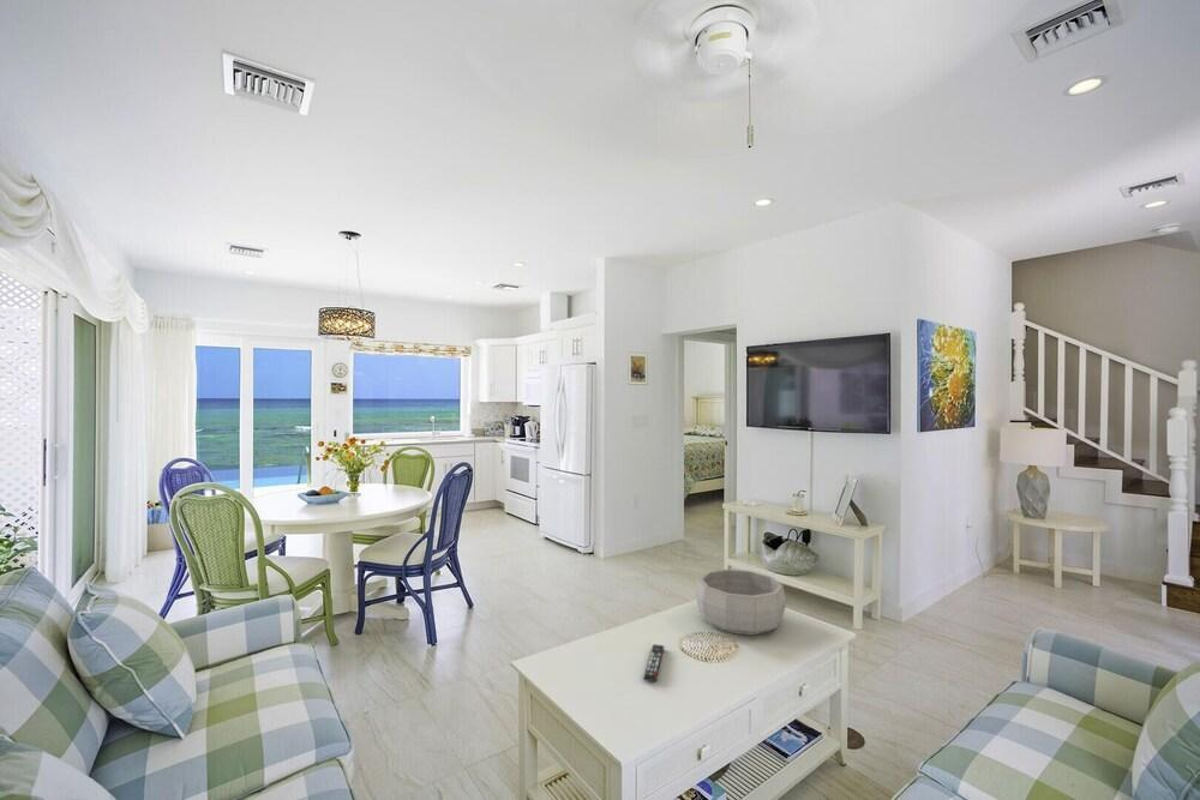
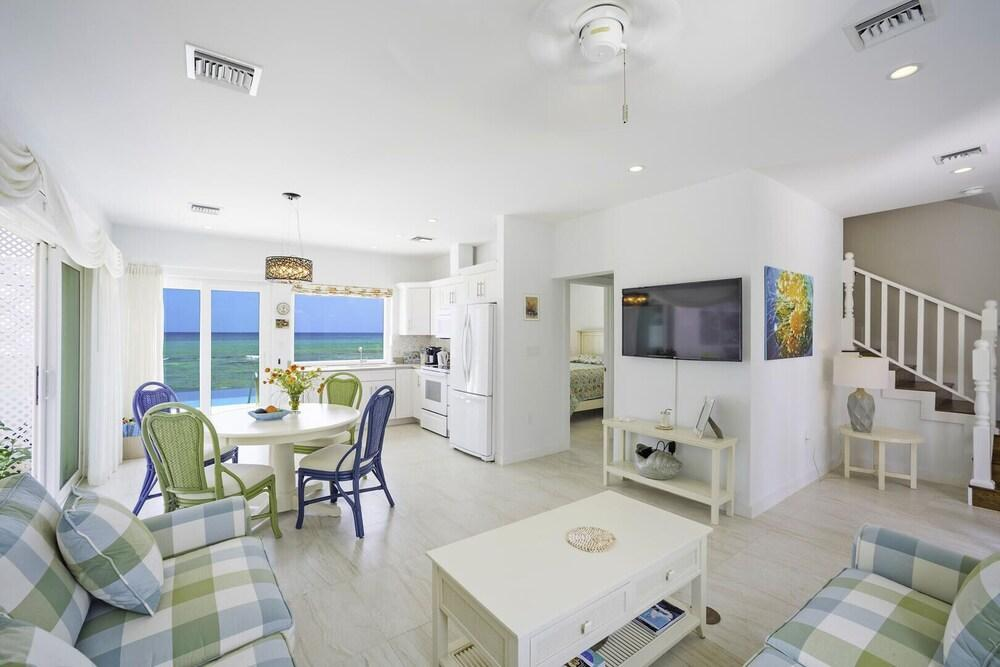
- decorative bowl (739, 601)
- remote control (654, 661)
